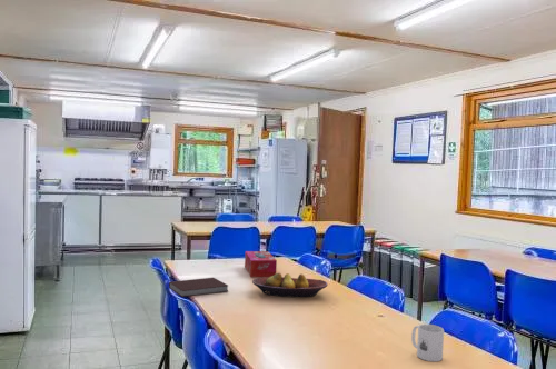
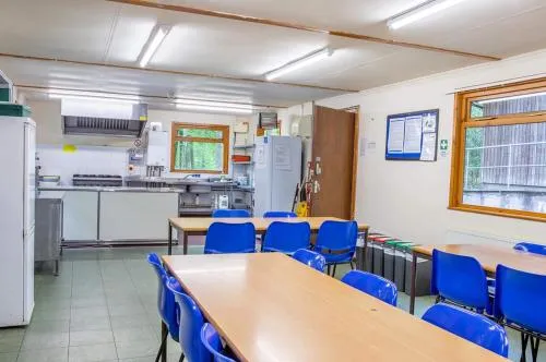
- mug (426, 340)
- notebook (198, 286)
- tissue box (259, 263)
- fruit bowl (289, 282)
